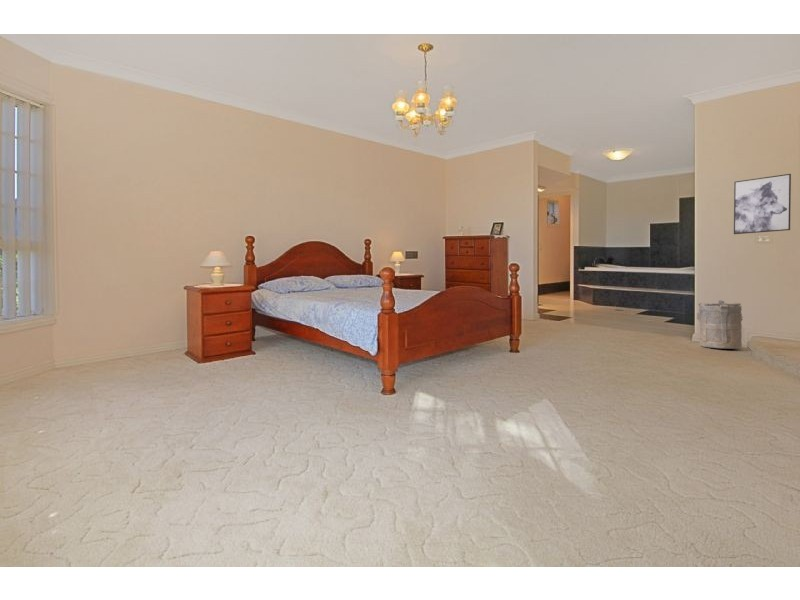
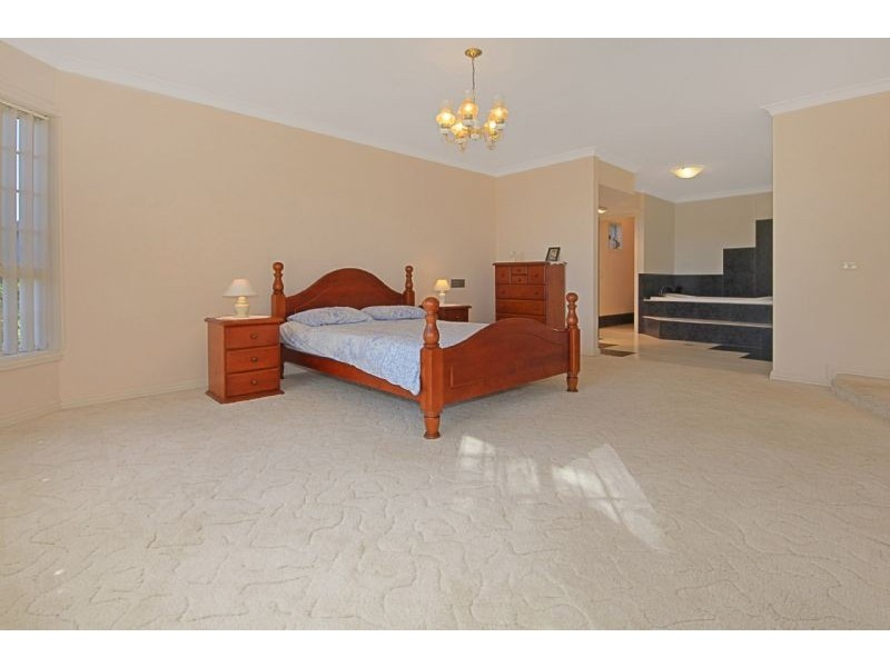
- laundry hamper (718, 323)
- wall art (761, 205)
